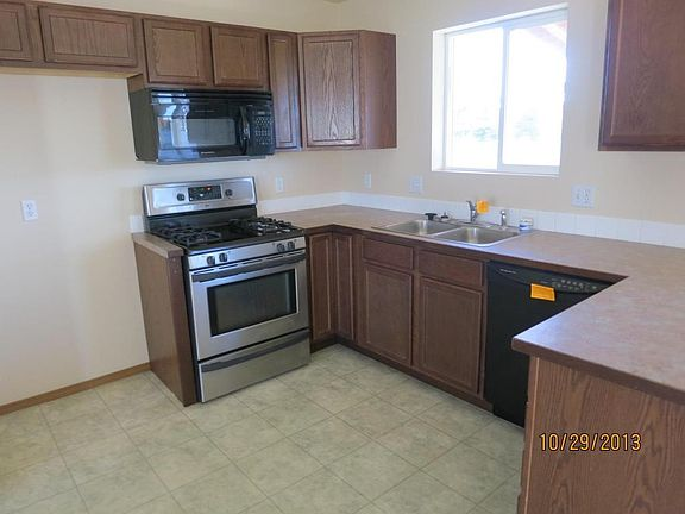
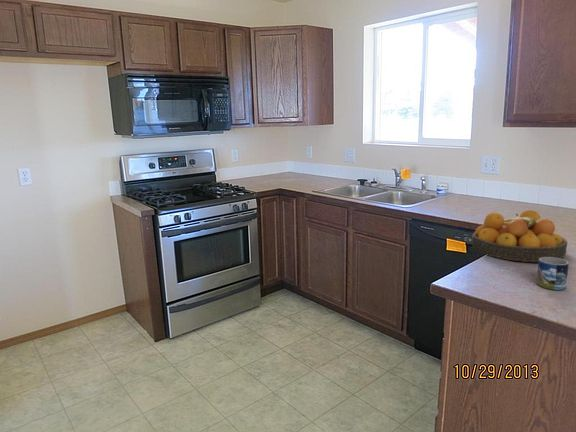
+ mug (551, 271)
+ fruit bowl (518, 231)
